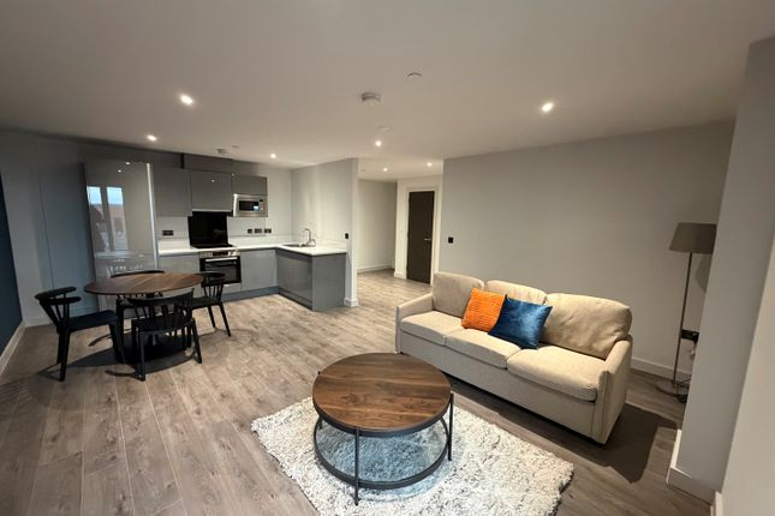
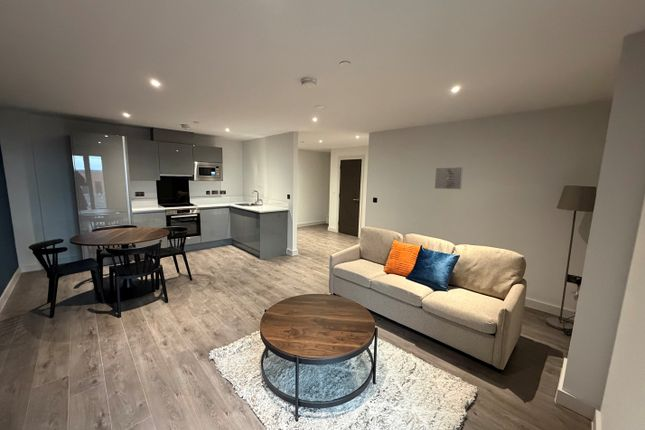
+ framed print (448, 178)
